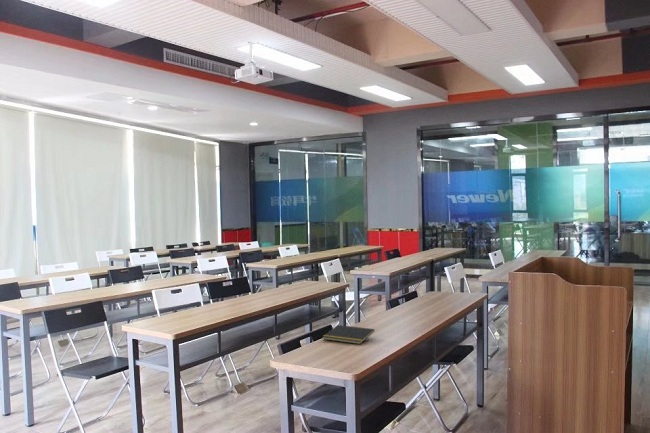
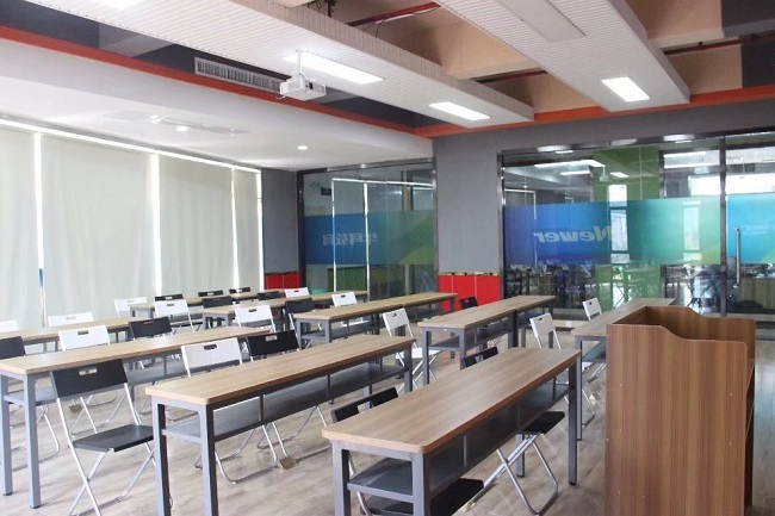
- notepad (348, 334)
